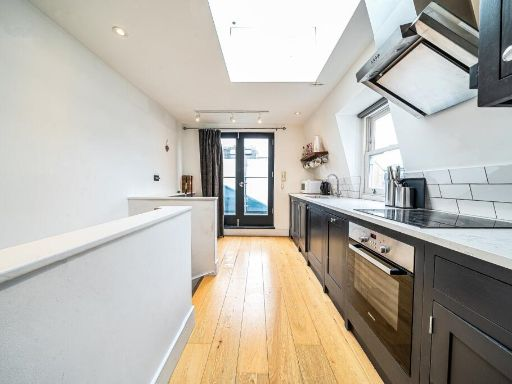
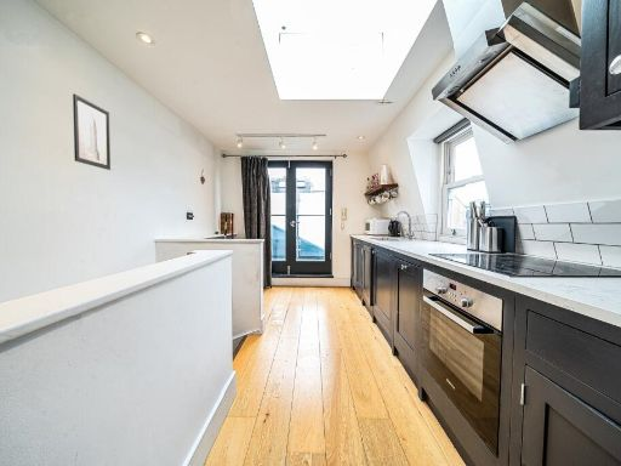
+ wall art (92, 135)
